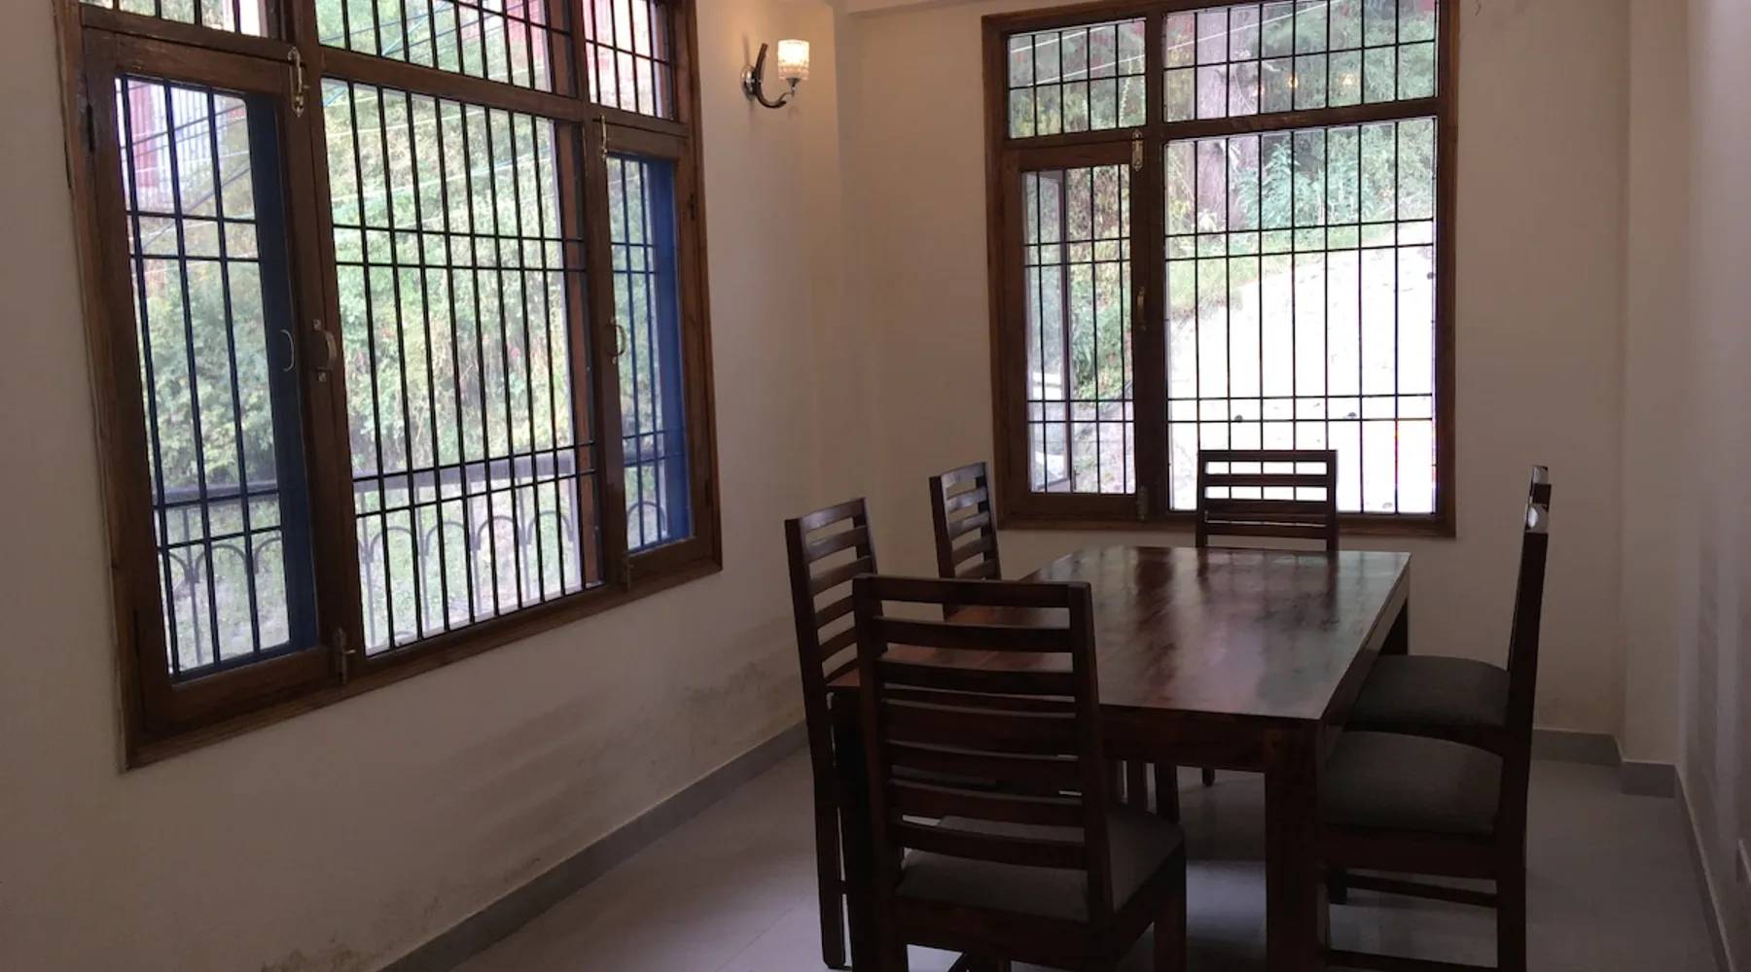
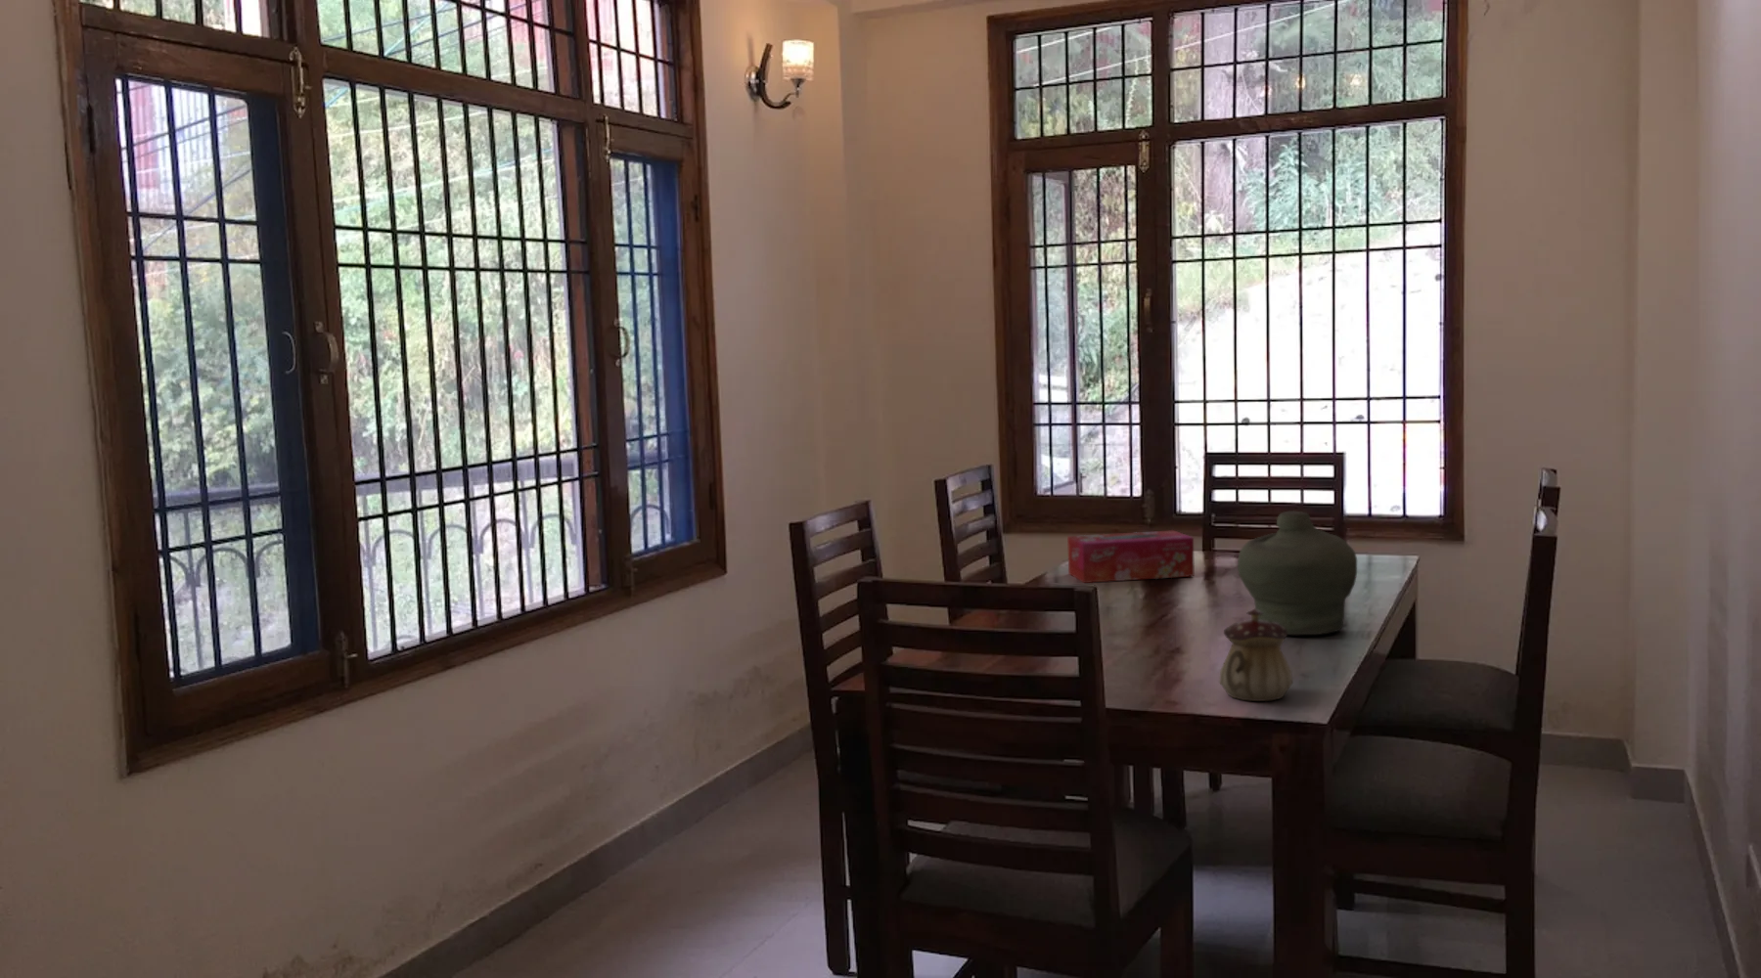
+ tissue box (1130, 555)
+ jar (1295, 570)
+ teapot (1253, 653)
